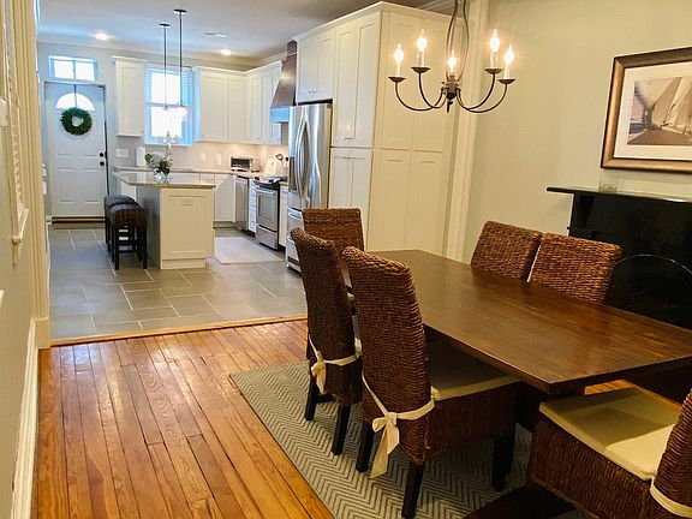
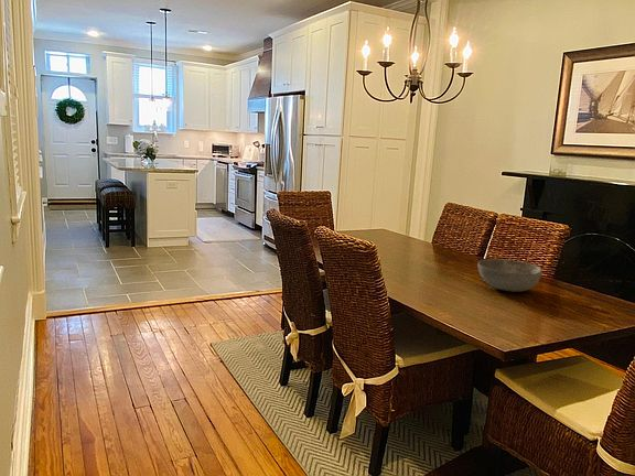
+ bowl (507, 277)
